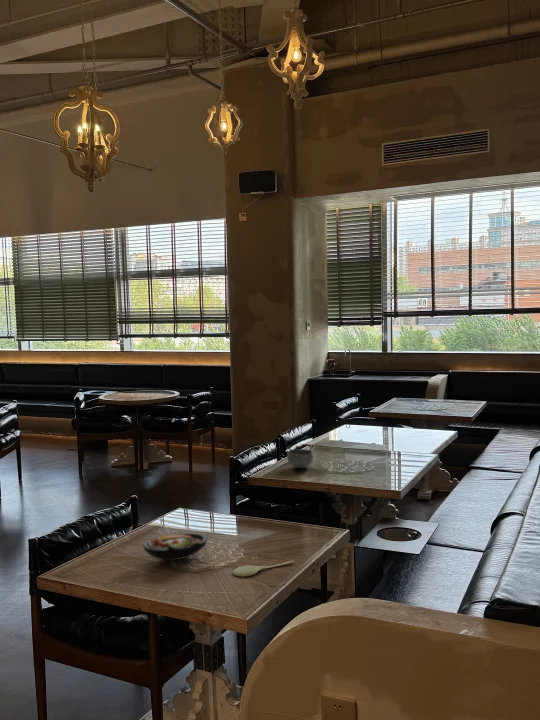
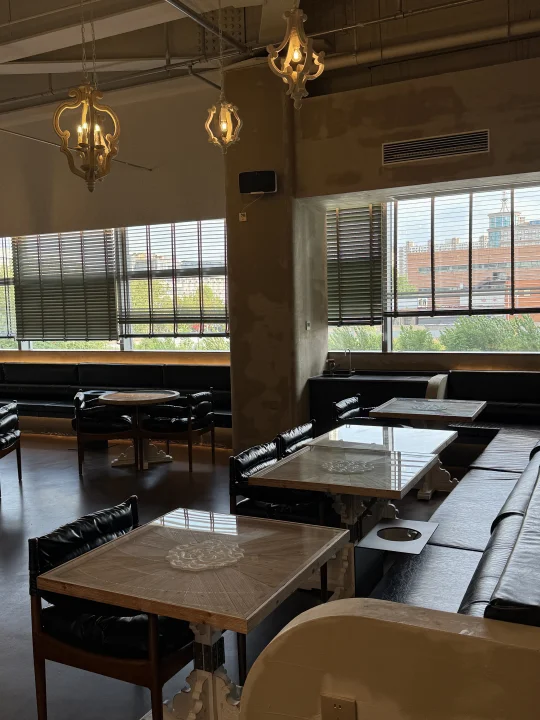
- spoon (264, 566)
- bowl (176, 547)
- bowl (300, 459)
